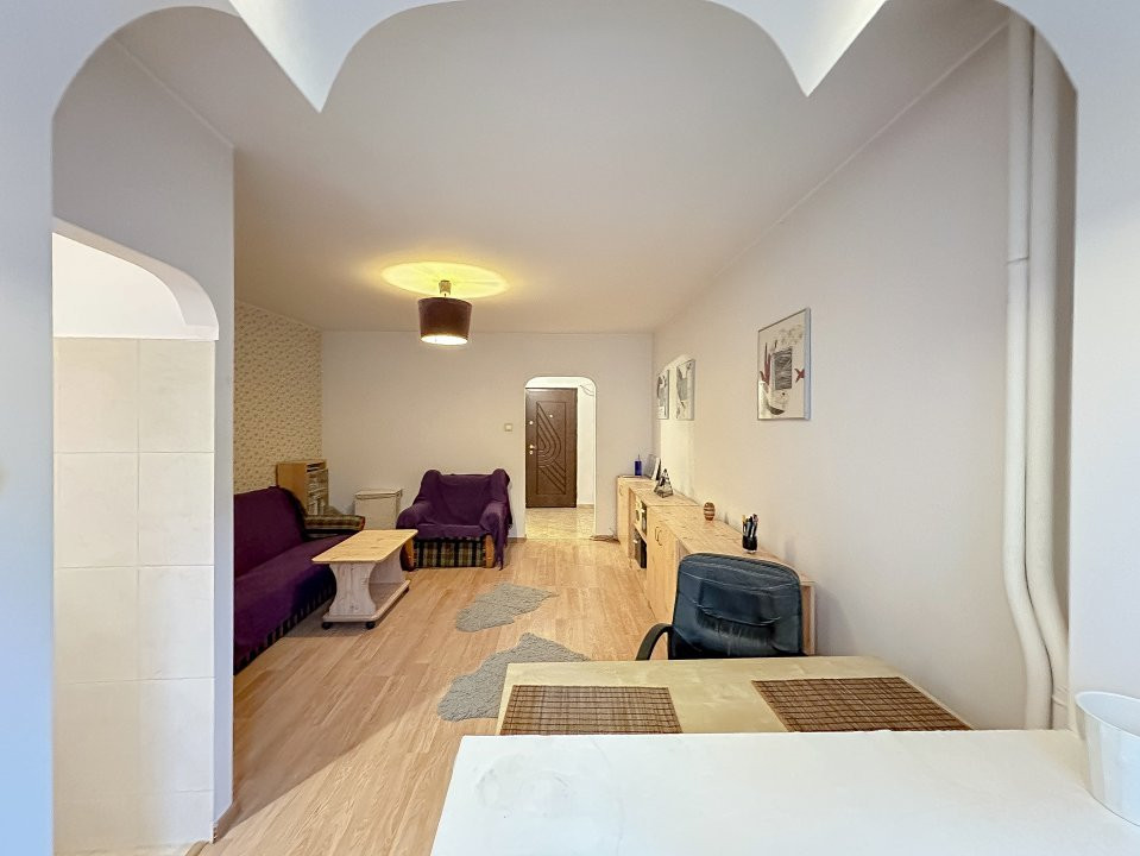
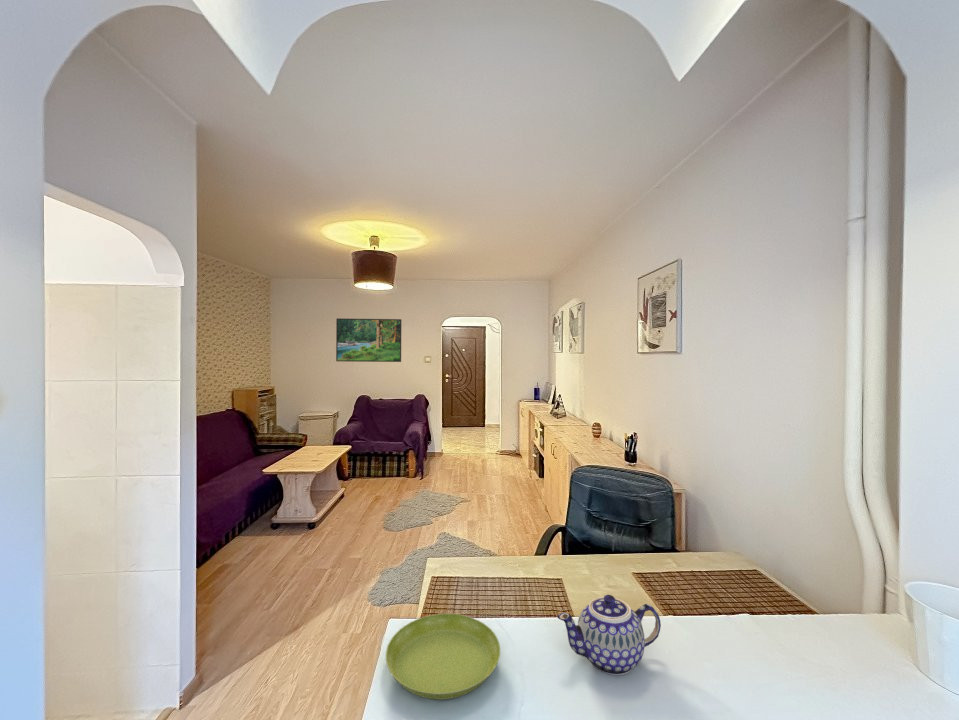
+ teapot (609, 627)
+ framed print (368, 340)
+ saucer (443, 656)
